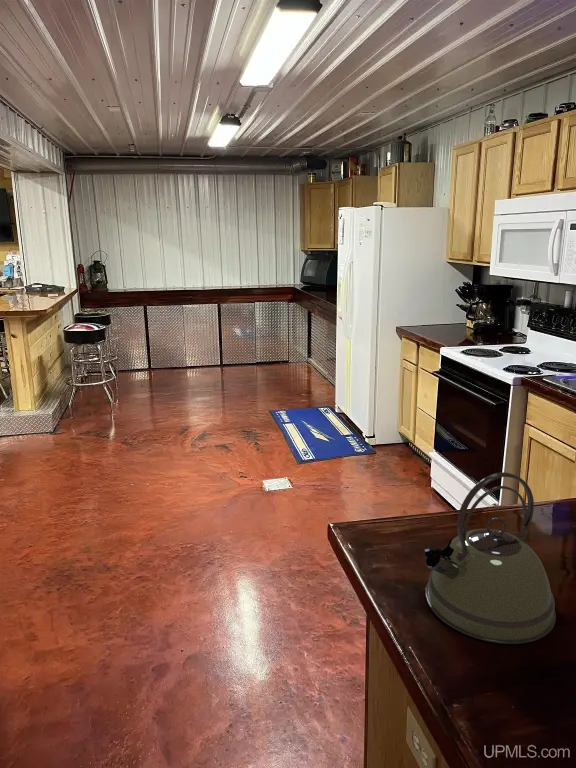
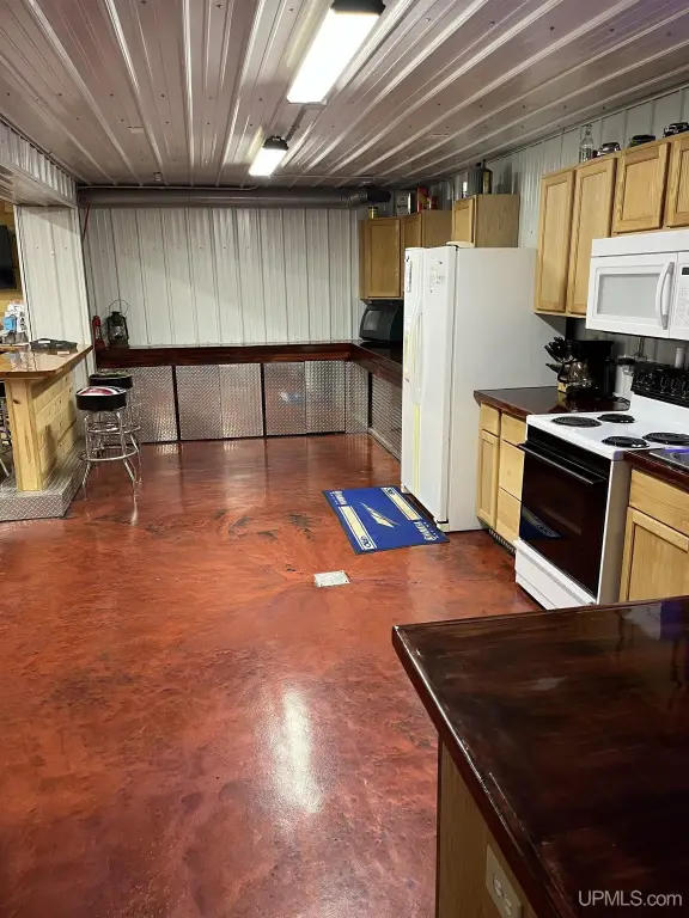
- kettle (487, 541)
